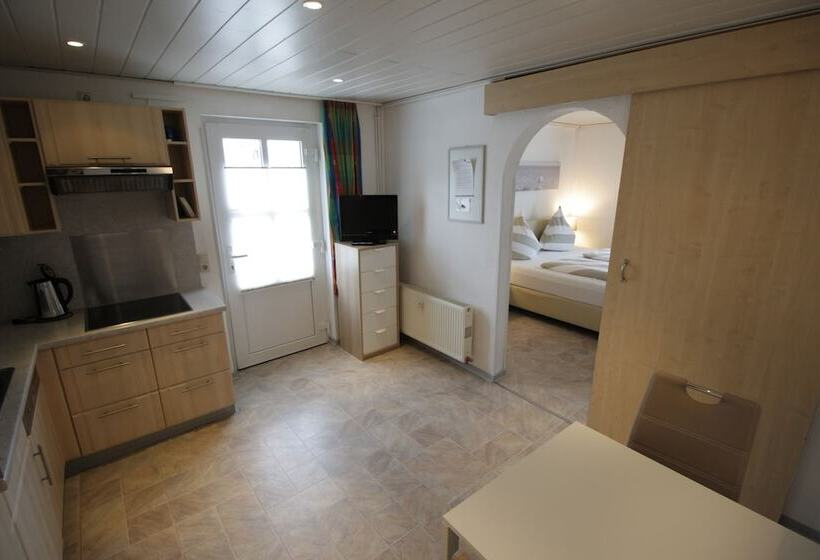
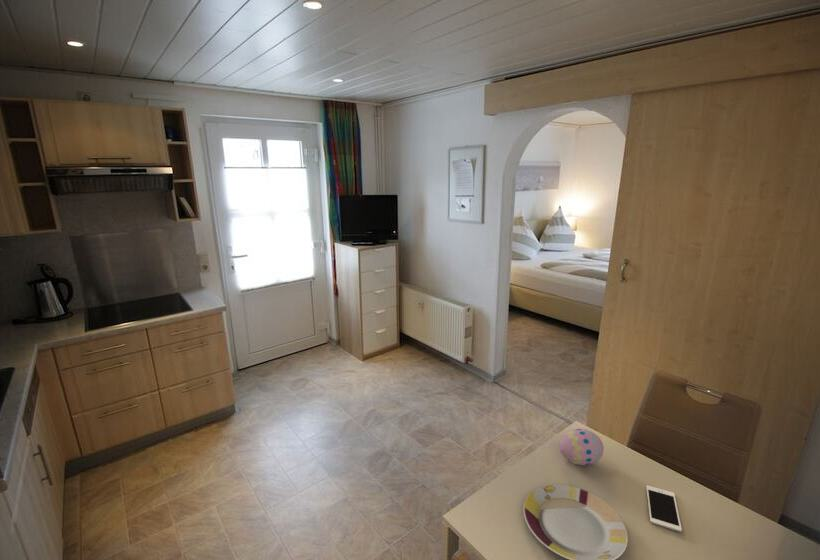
+ decorative egg (581, 446)
+ plate (572, 522)
+ cell phone (662, 506)
